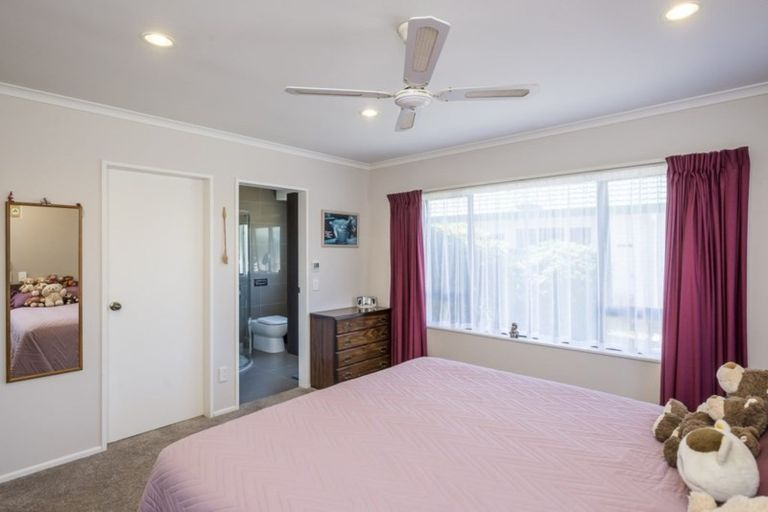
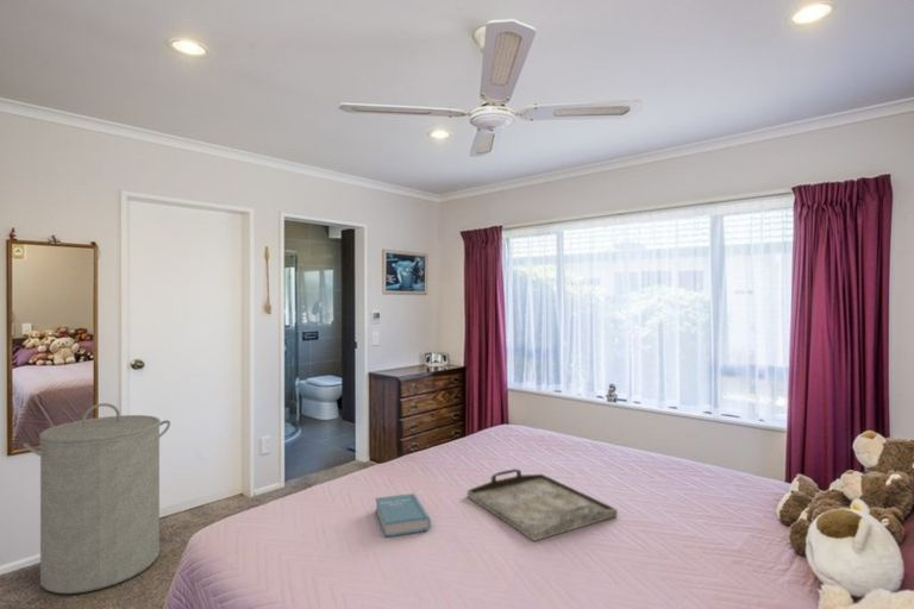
+ serving tray (538, 496)
+ book (401, 513)
+ laundry hamper (102, 484)
